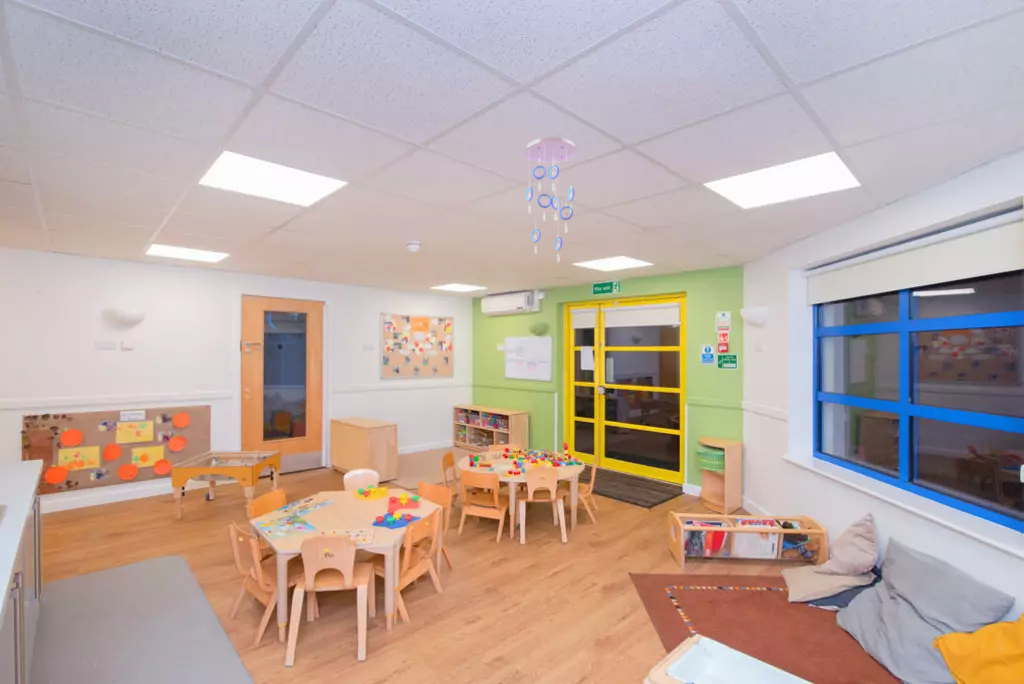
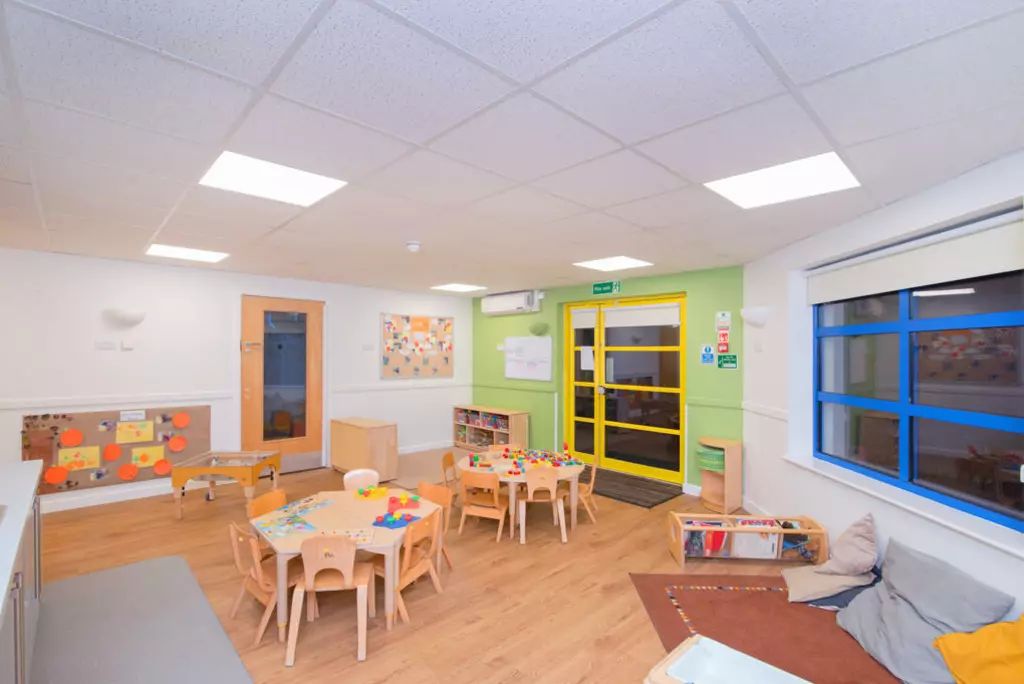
- ceiling mobile (550, 204)
